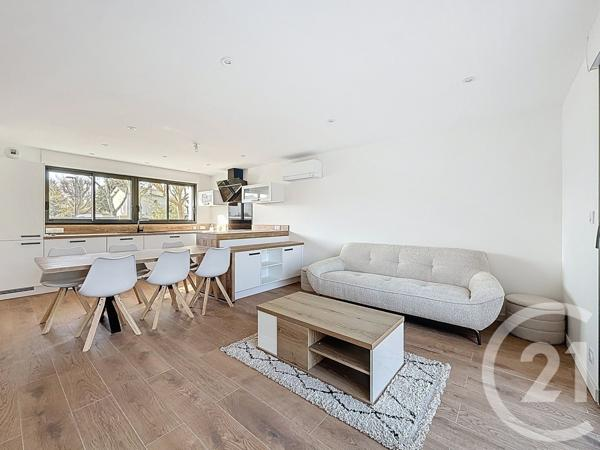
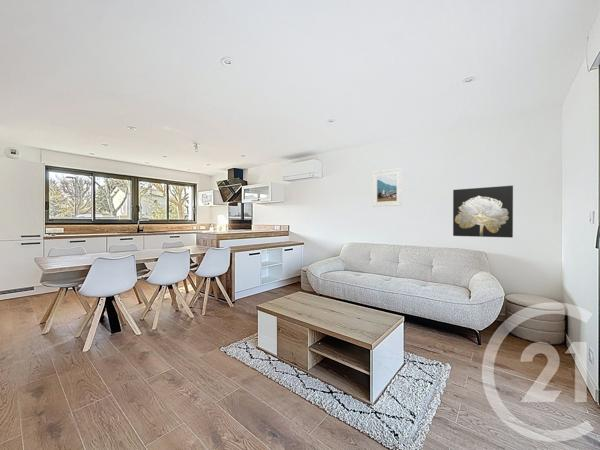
+ wall art (481, 212)
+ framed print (386, 188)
